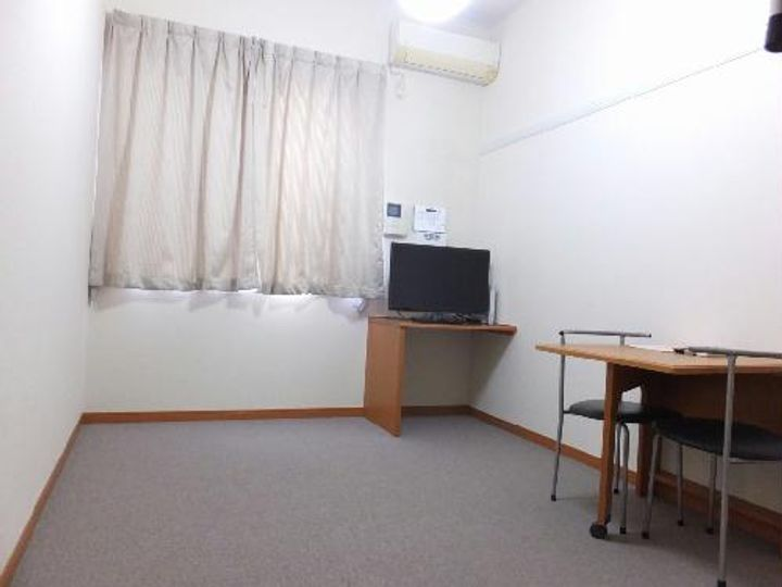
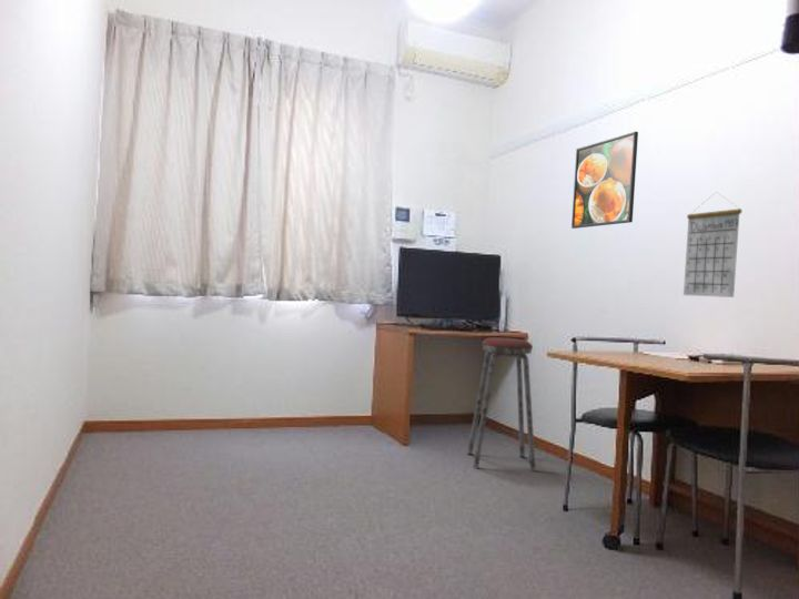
+ music stool (517, 397)
+ calendar (710, 243)
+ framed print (603, 183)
